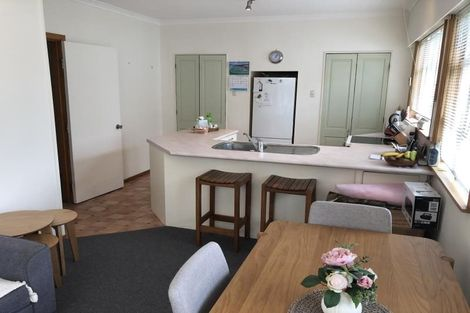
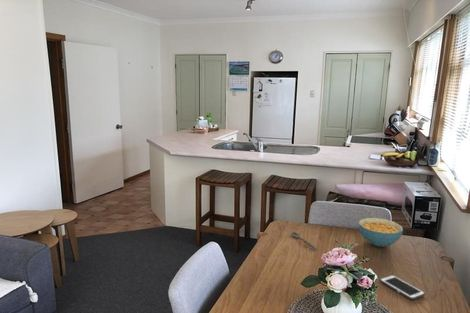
+ cereal bowl (379, 234)
+ spoon (303, 240)
+ cell phone (401, 286)
